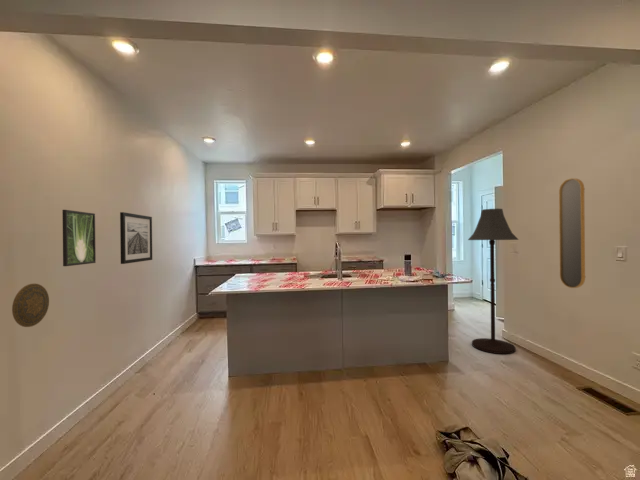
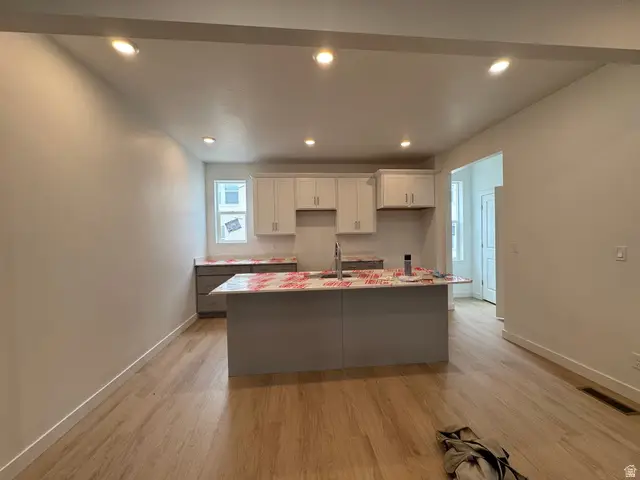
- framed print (80, 238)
- home mirror (571, 233)
- wall art (137, 238)
- decorative plate (33, 304)
- floor lamp (492, 278)
